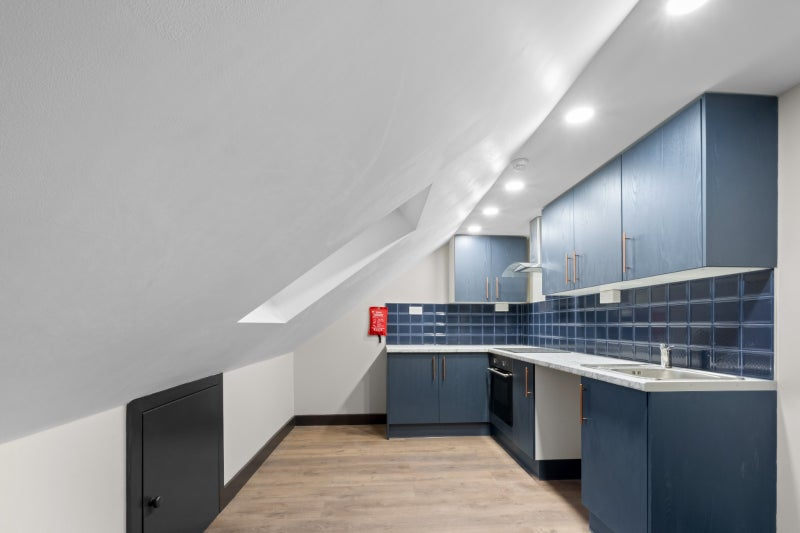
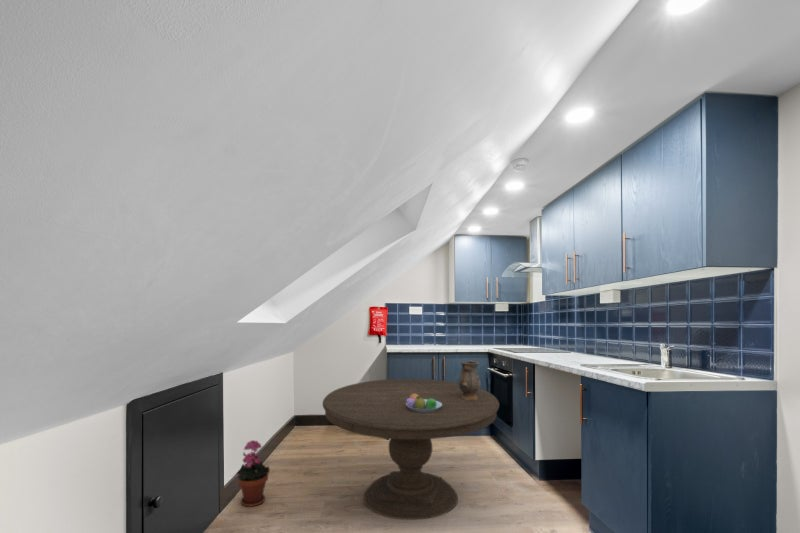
+ potted plant (252, 471)
+ ceramic pitcher (469, 379)
+ dining table (410, 447)
+ fruit bowl (424, 400)
